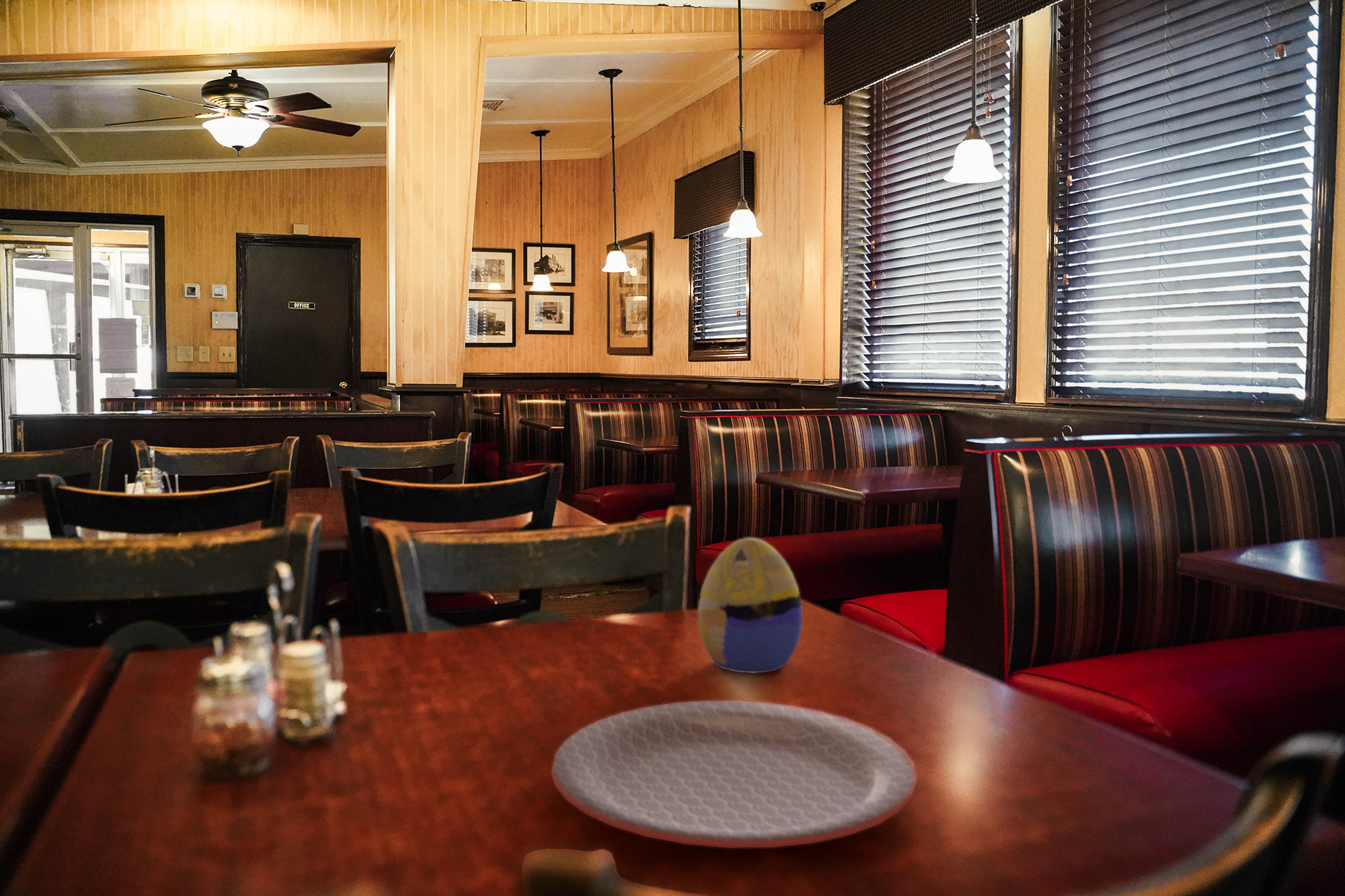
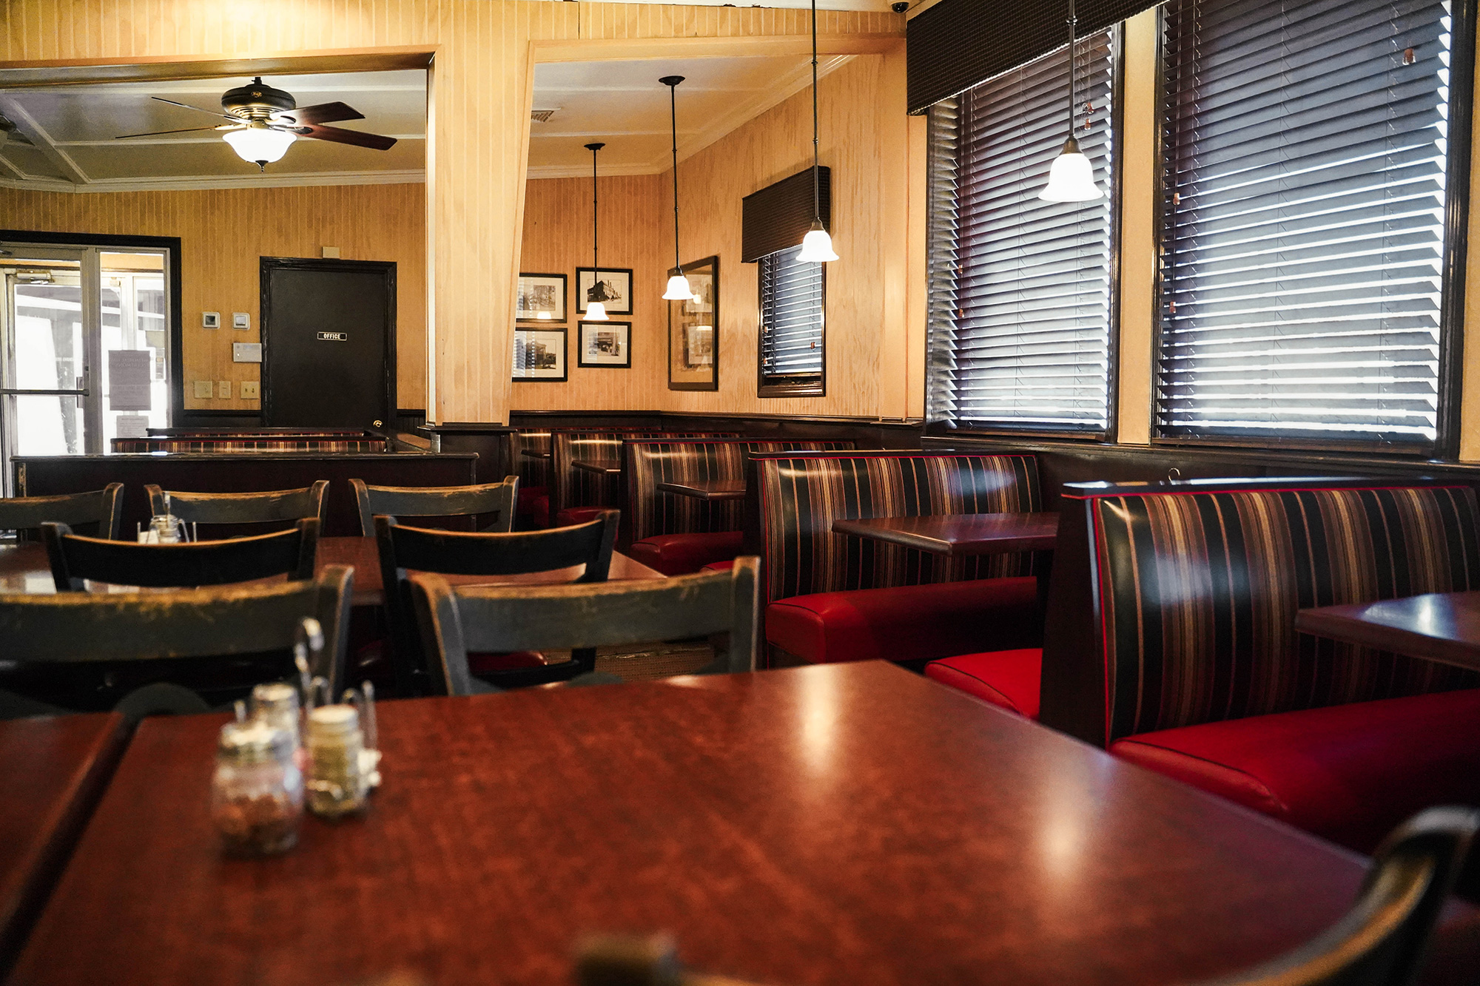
- plate (732, 772)
- decorative egg (750, 601)
